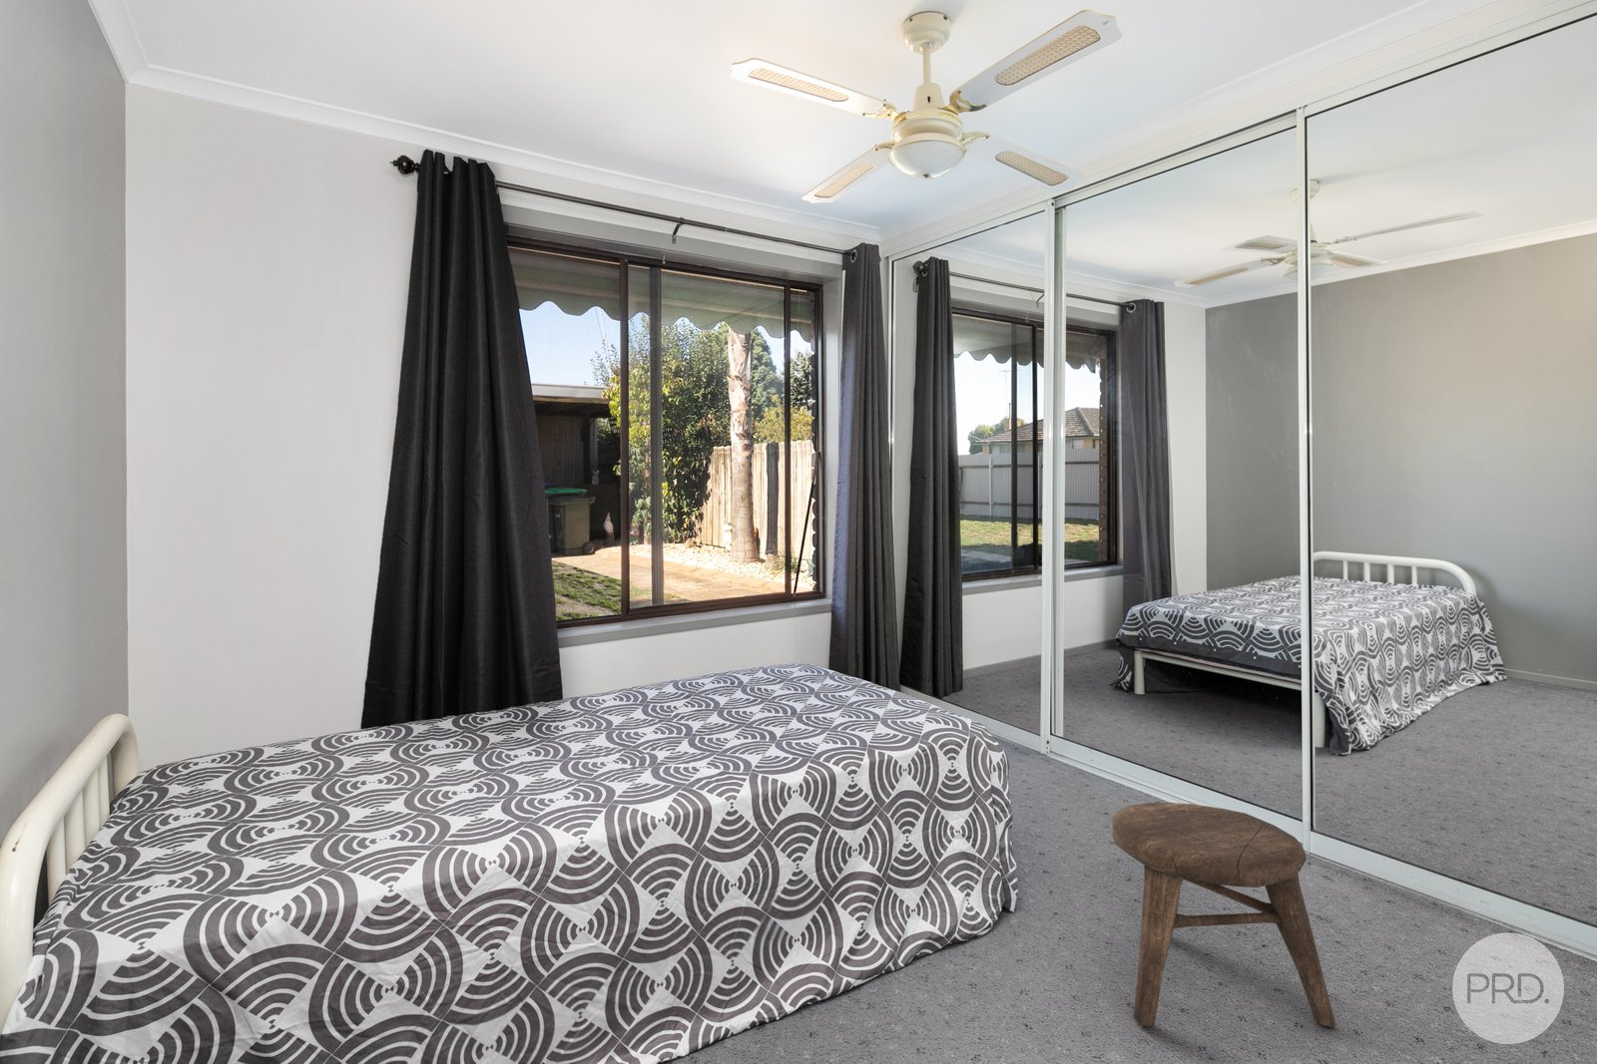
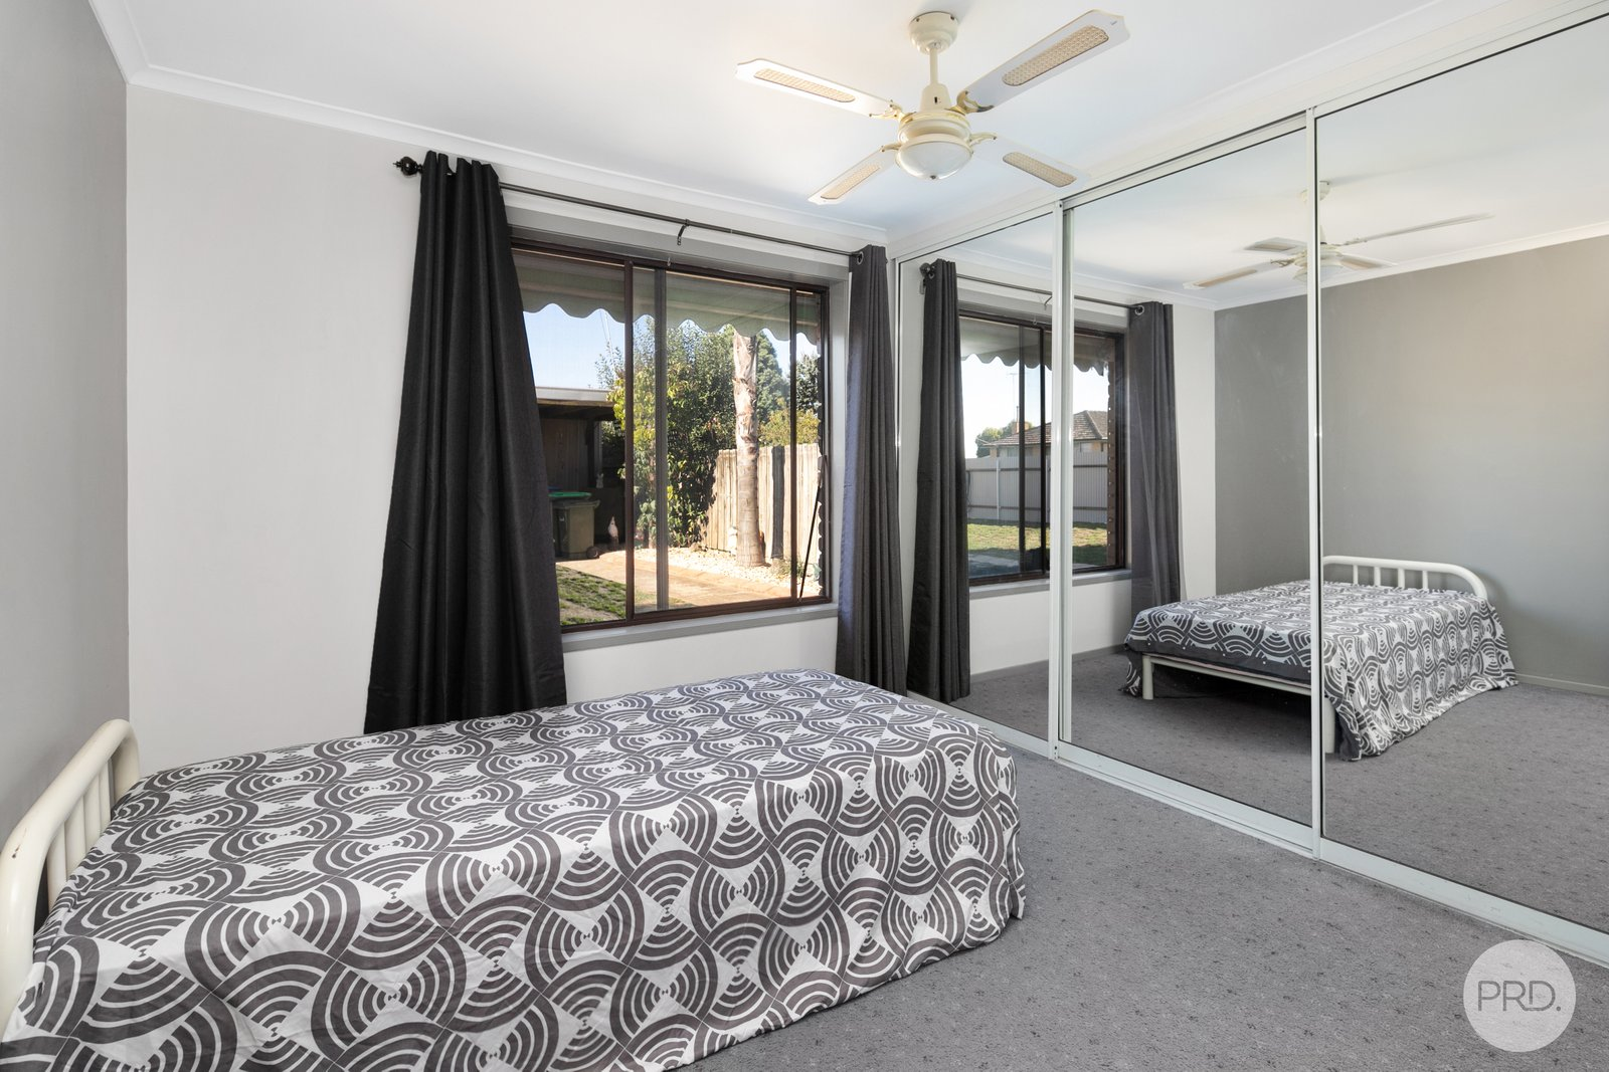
- stool (1198, 916)
